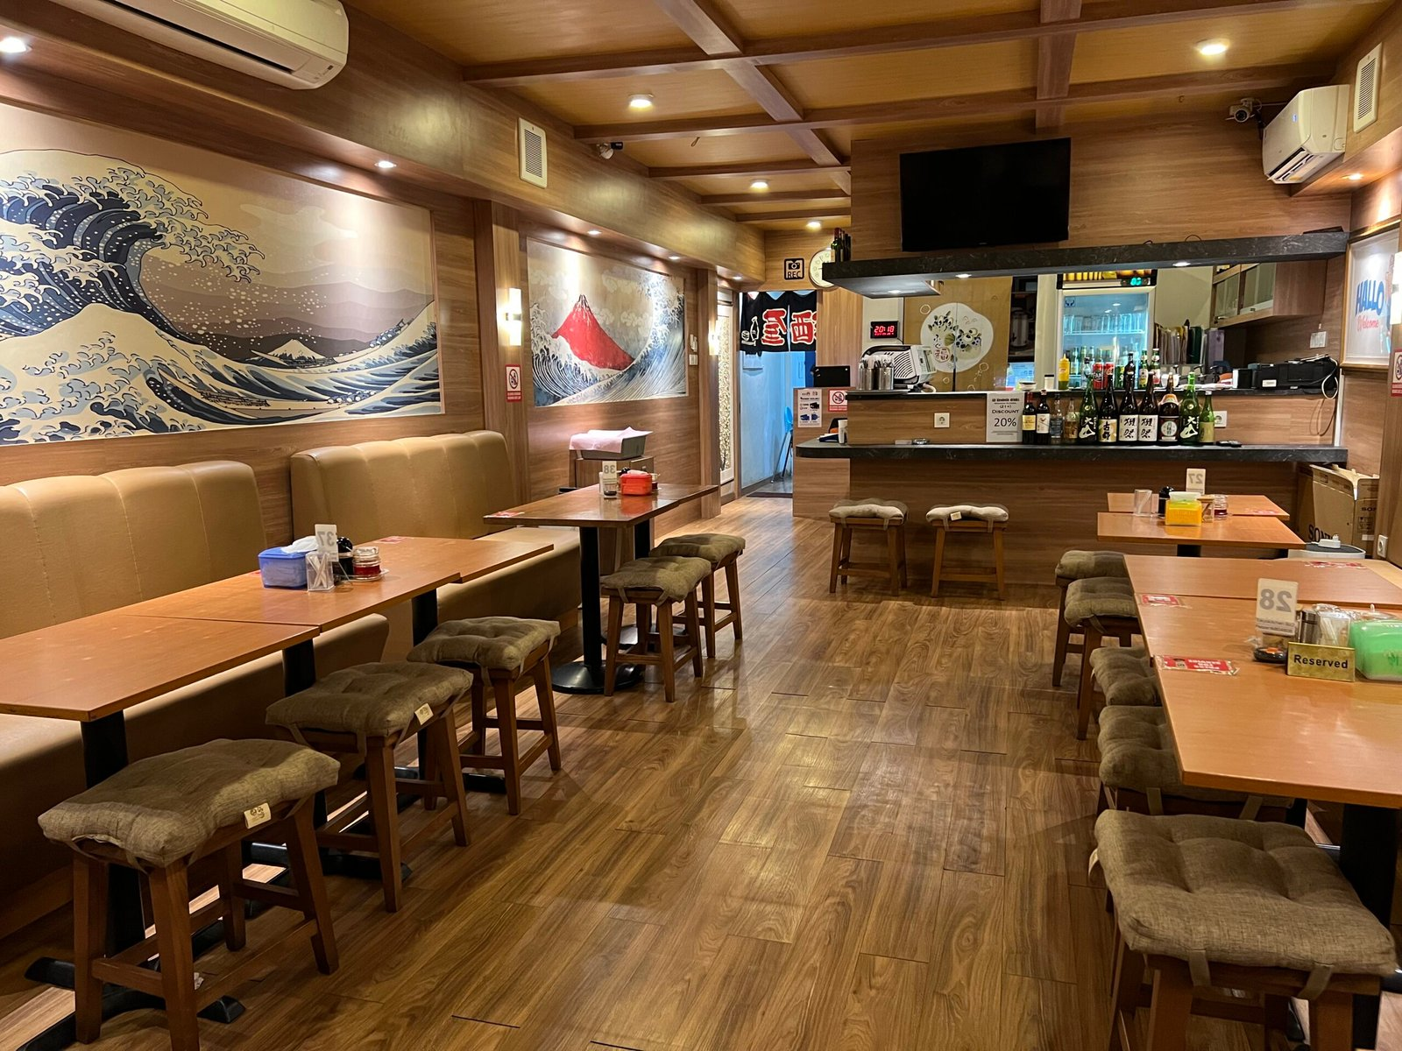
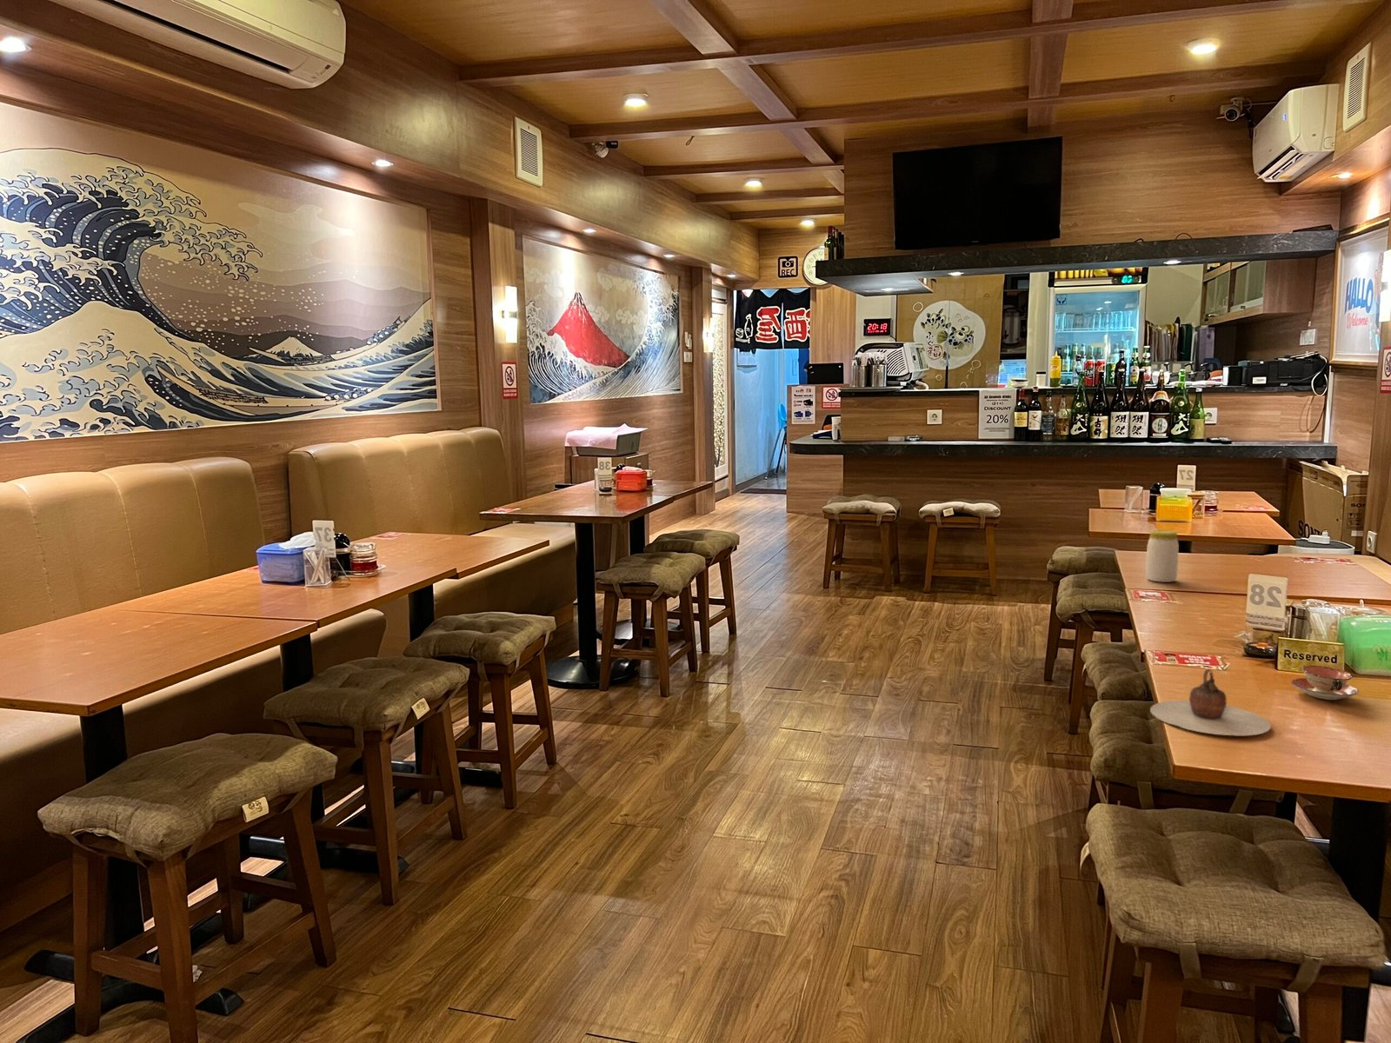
+ teapot (1210, 695)
+ jar (1162, 555)
+ teacup (1324, 683)
